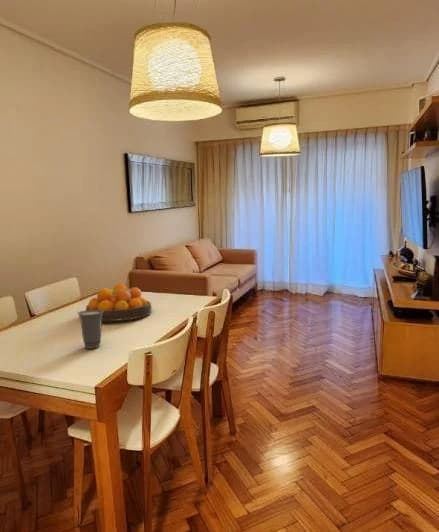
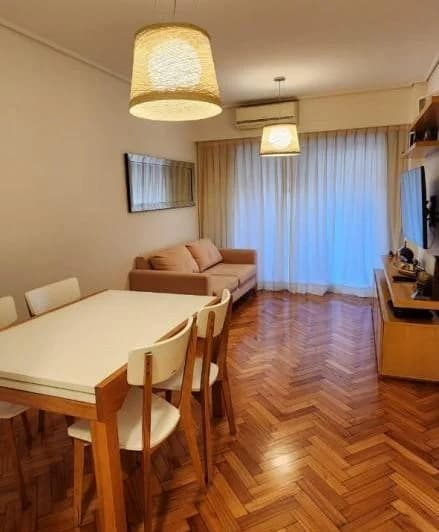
- fruit bowl (118, 300)
- cup (91, 329)
